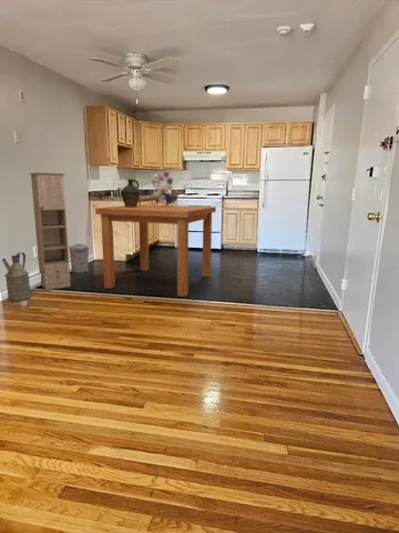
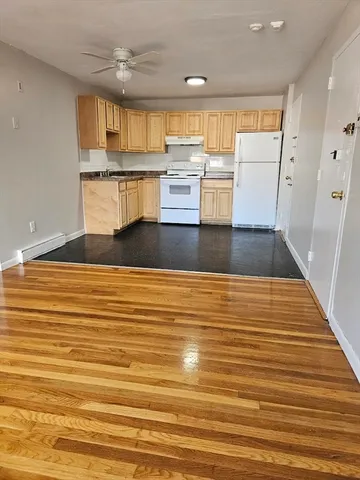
- trash can (79, 258)
- storage cabinet (51, 231)
- dining table (147, 245)
- ceramic jug (130, 192)
- watering can (16, 276)
- bouquet (166, 184)
